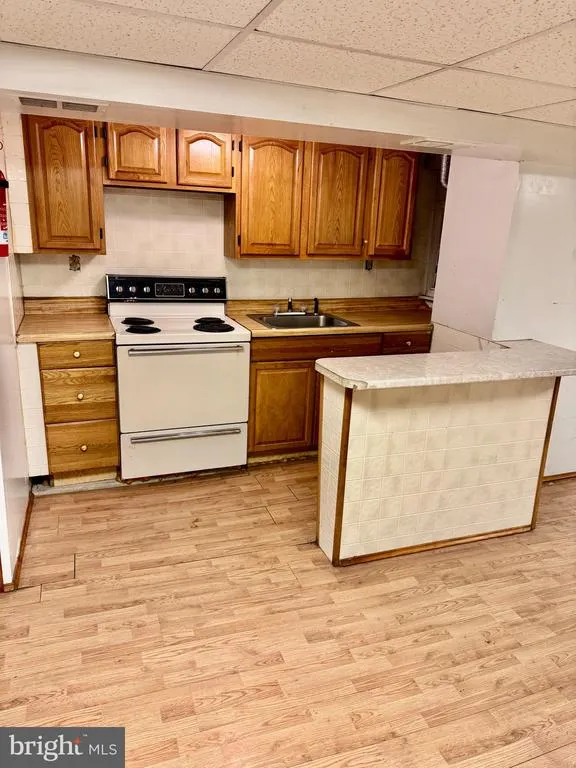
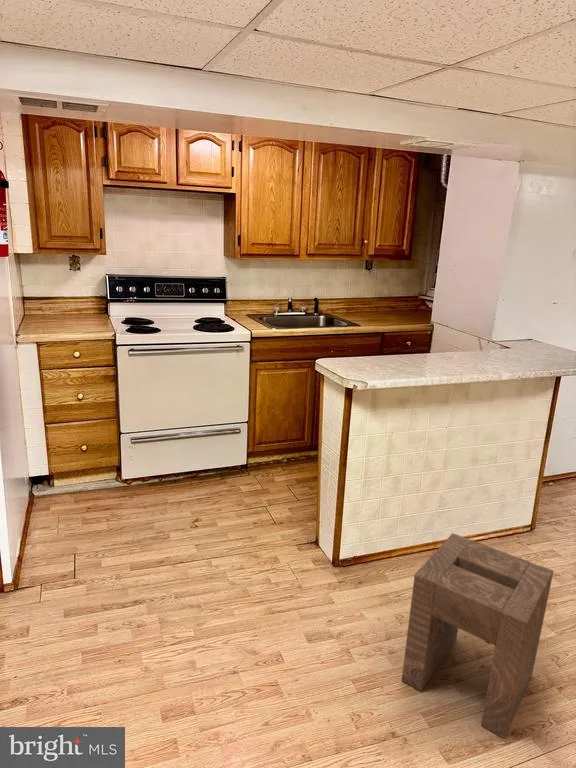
+ stool (476, 626)
